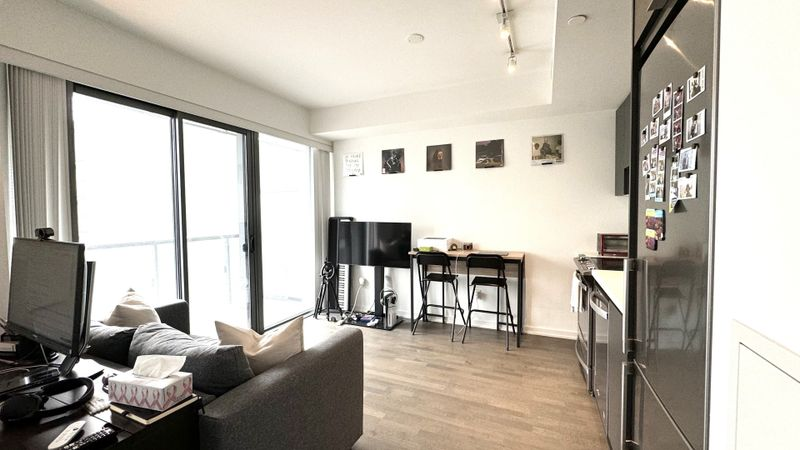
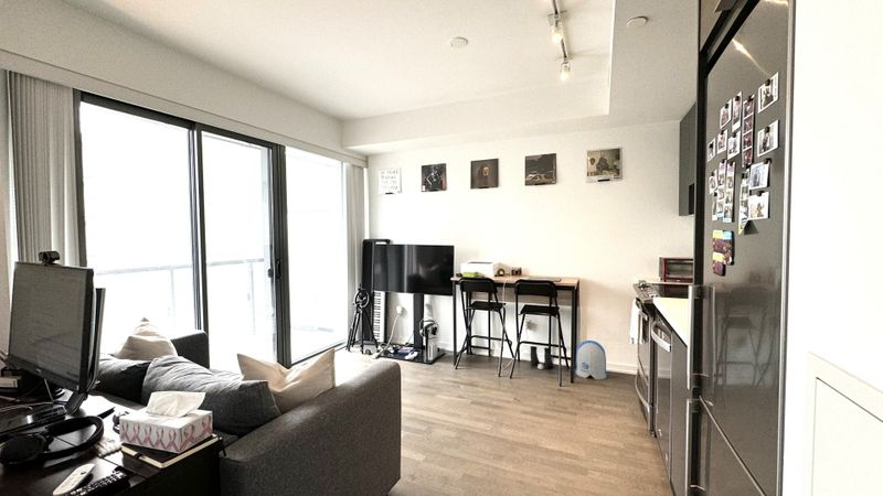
+ sun visor (591, 356)
+ boots (544, 355)
